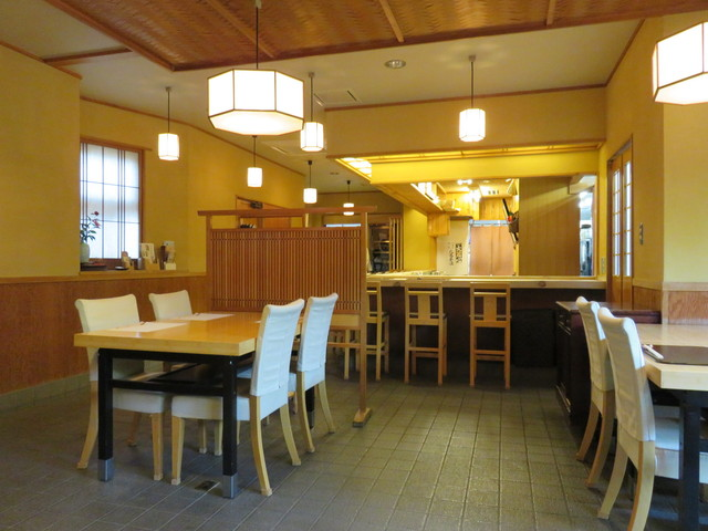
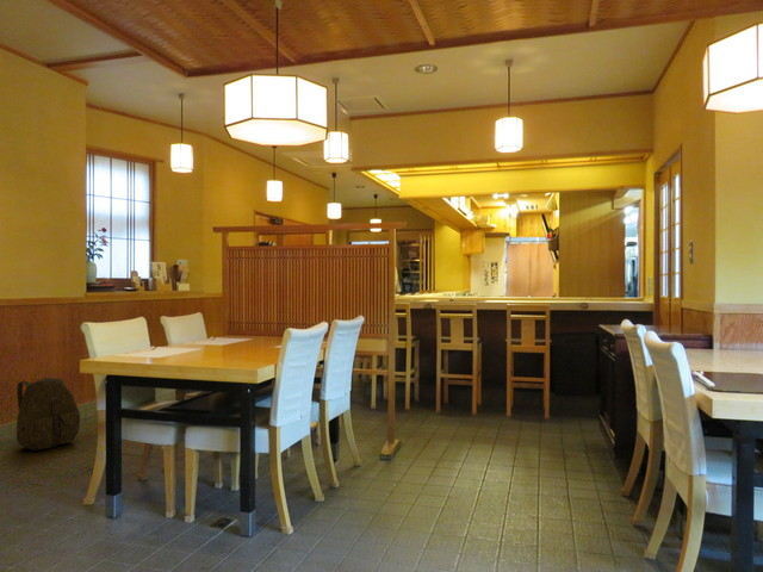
+ backpack (44, 411)
